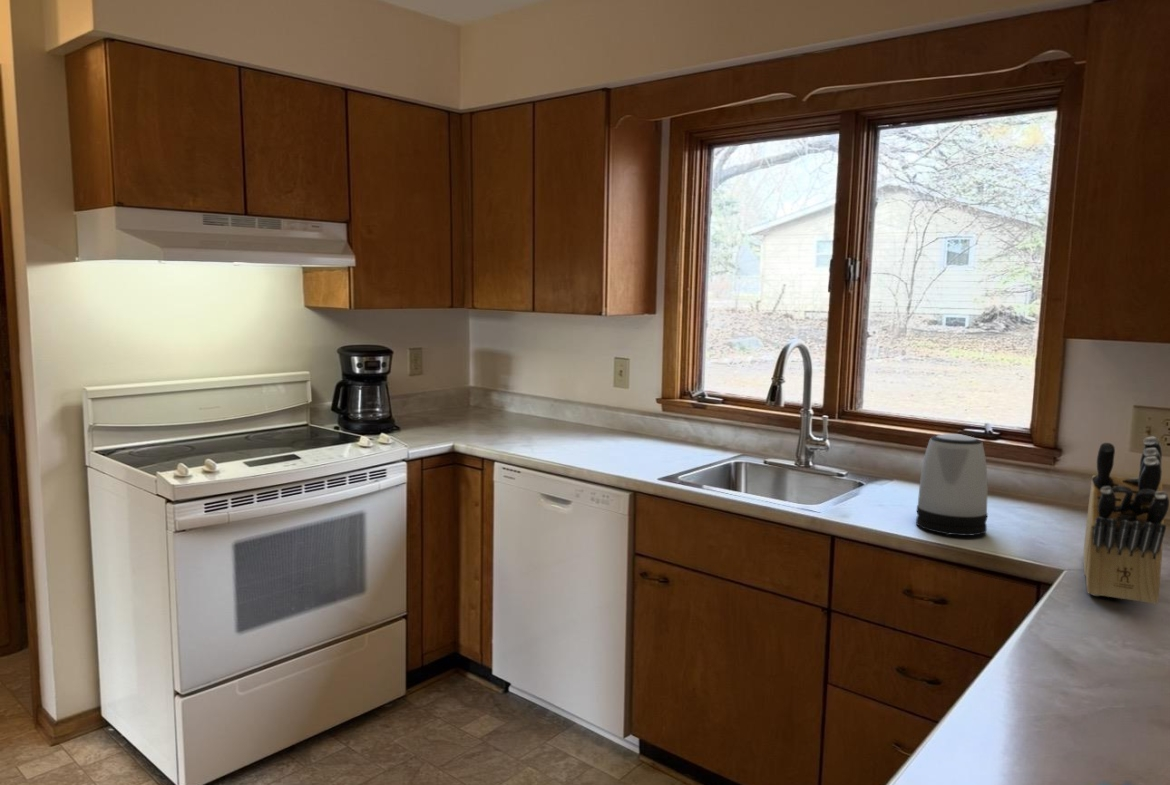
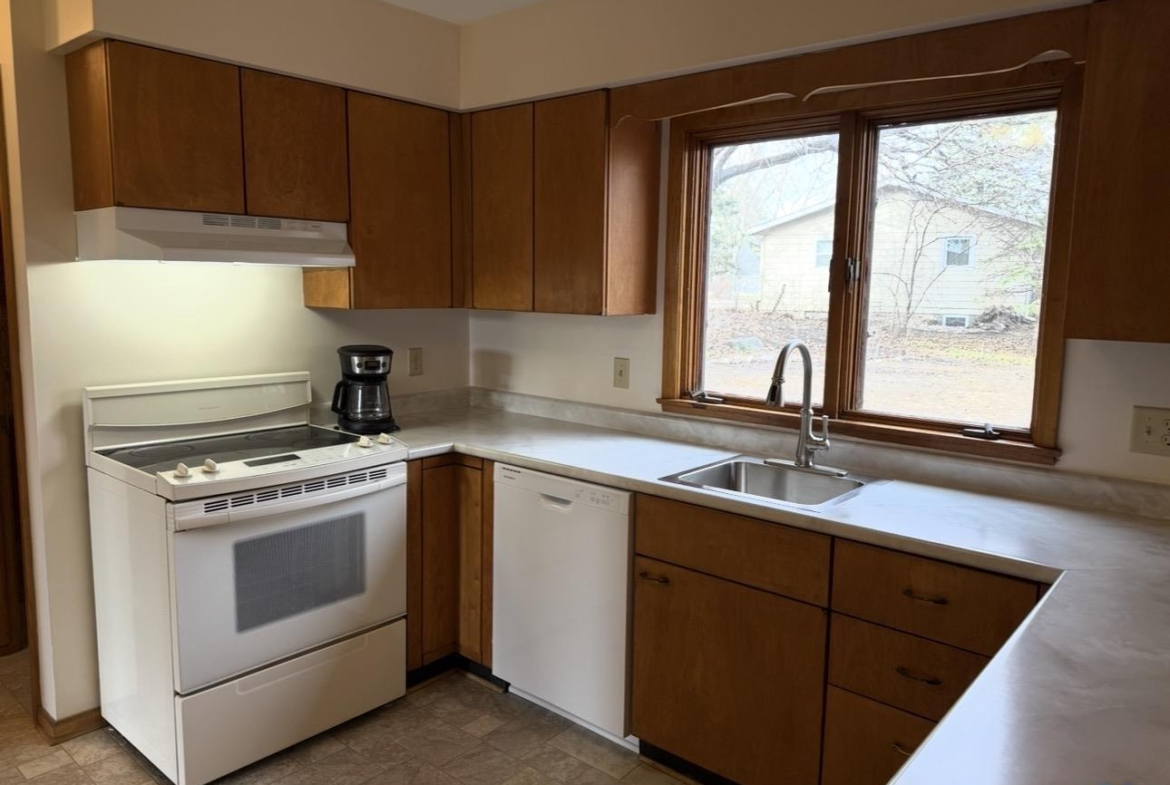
- kettle (954, 480)
- knife block (1124, 509)
